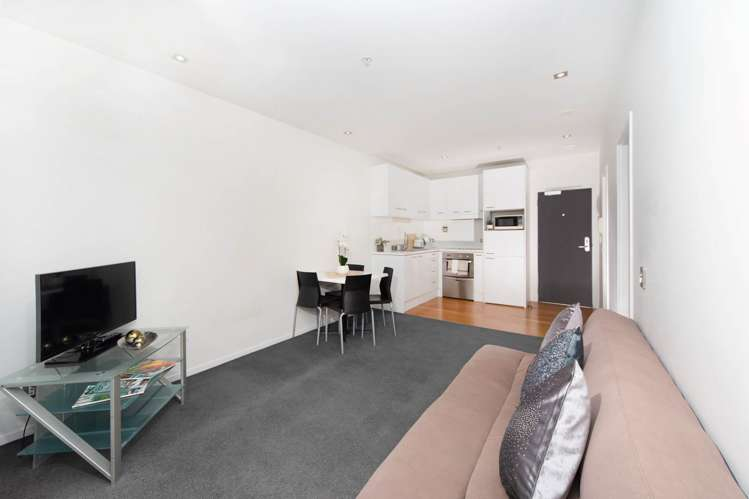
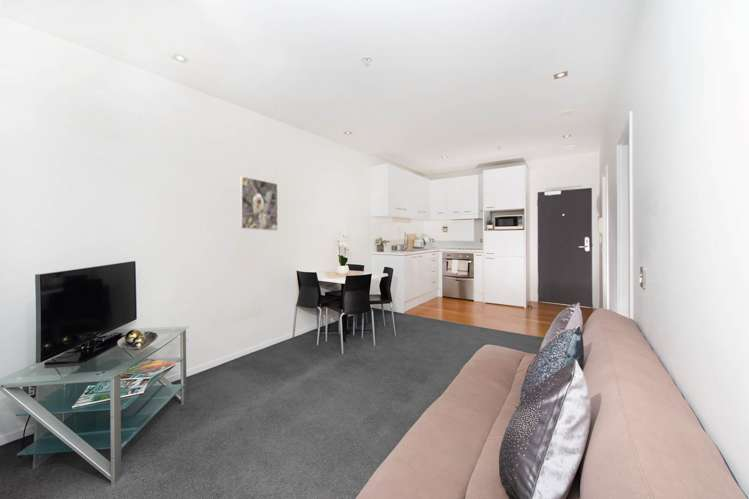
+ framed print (259, 204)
